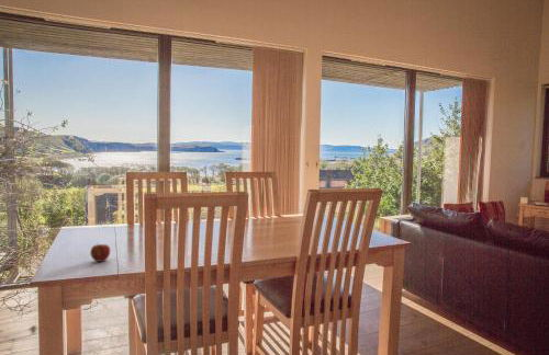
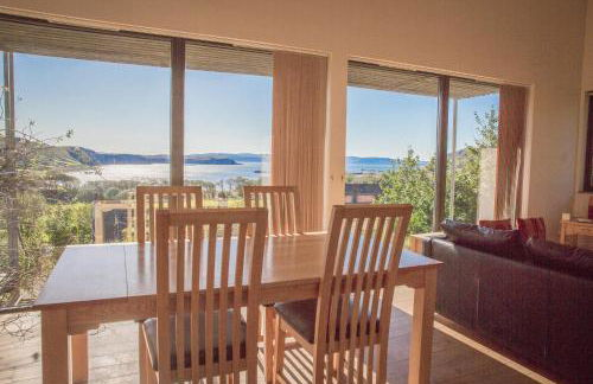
- apple (100, 251)
